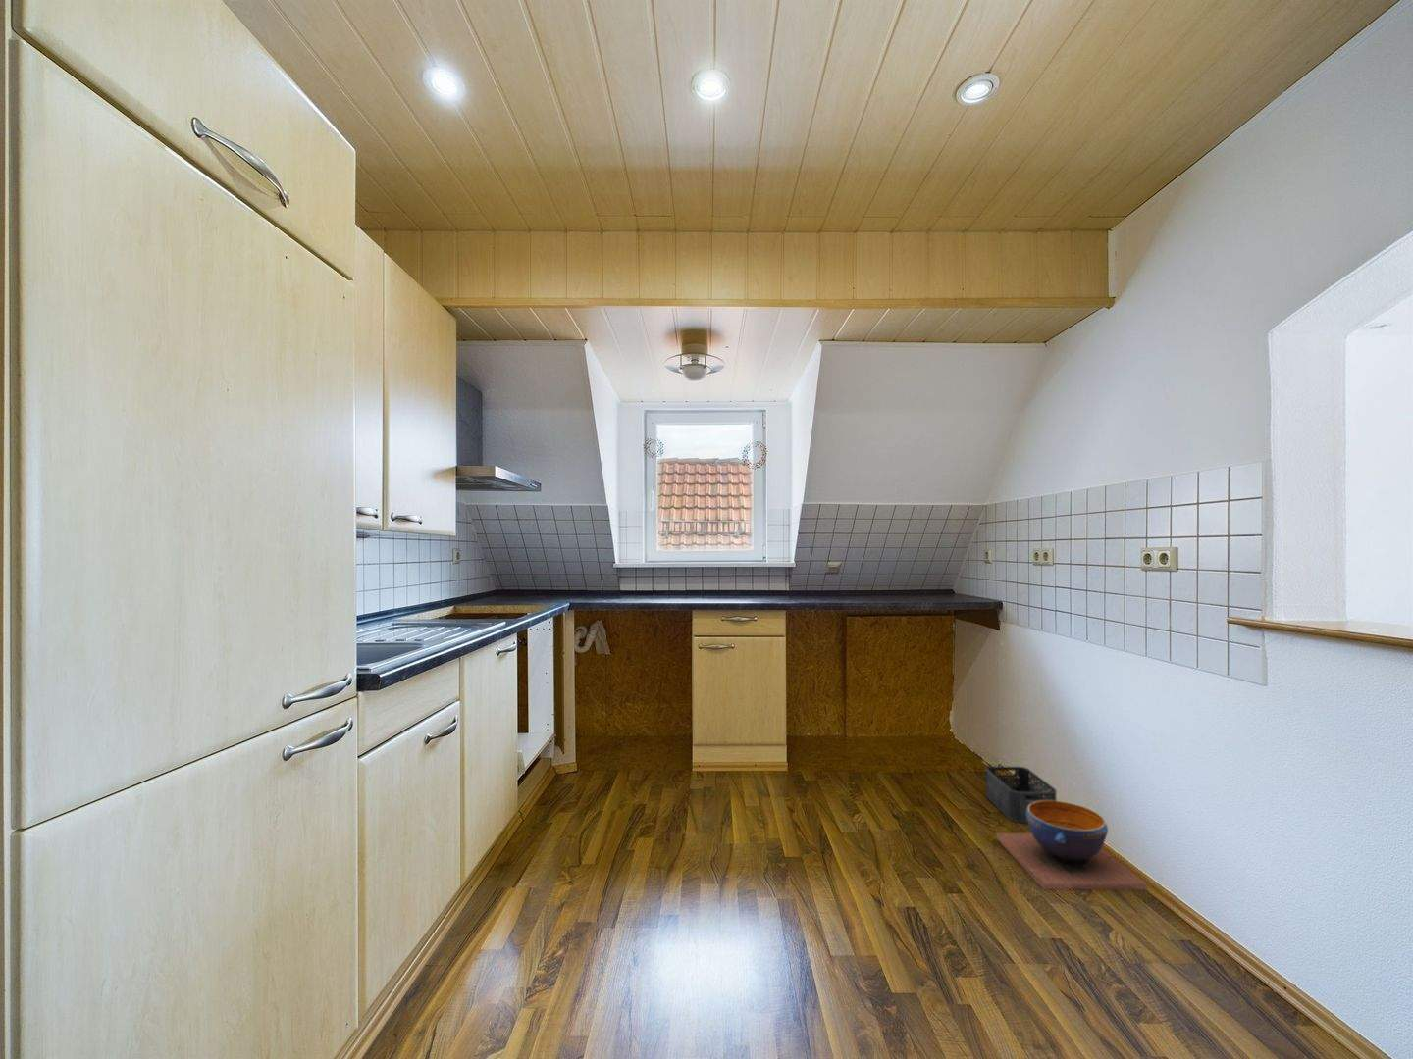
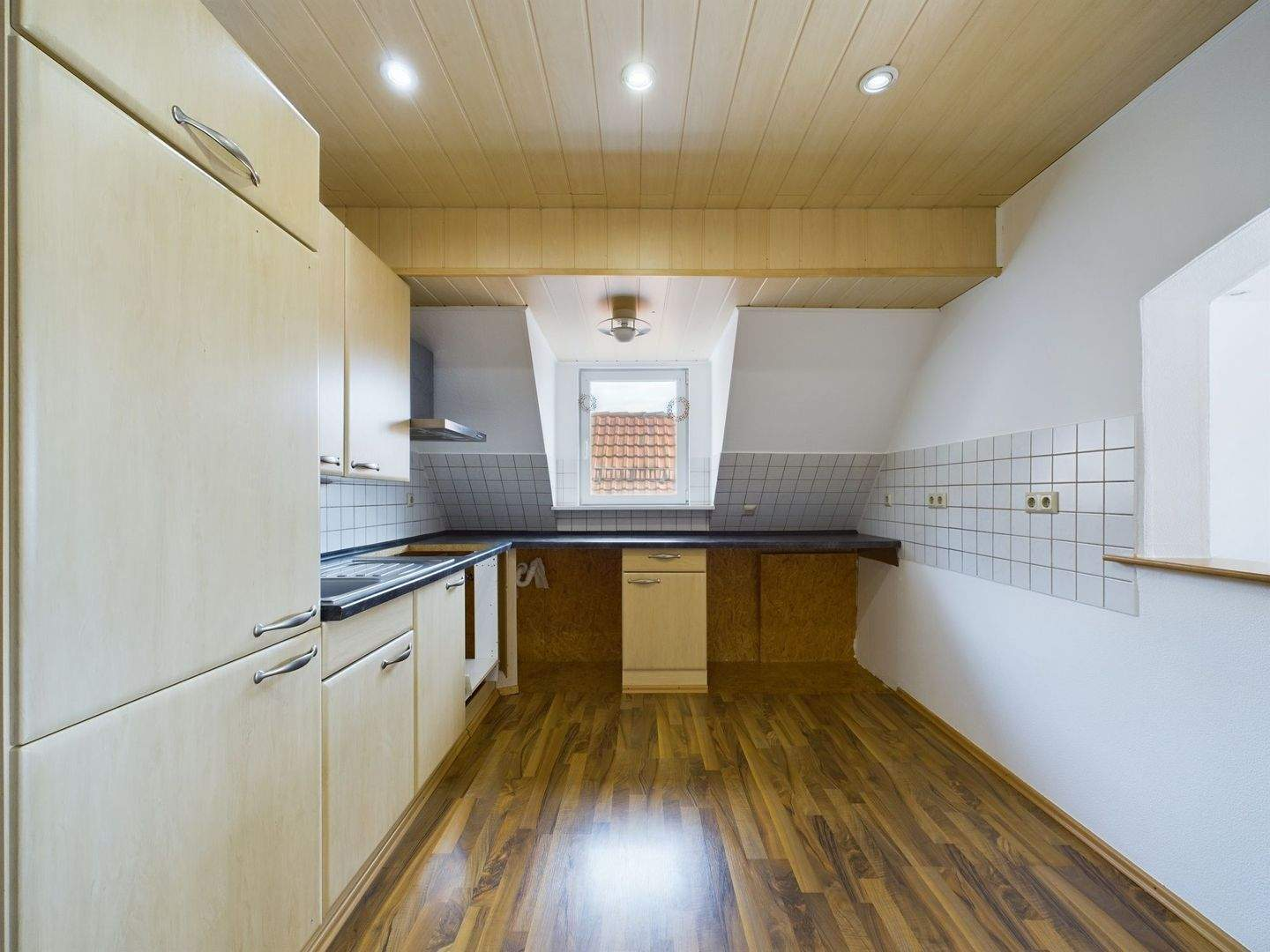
- storage bin (1019, 793)
- decorative bowl (1065, 838)
